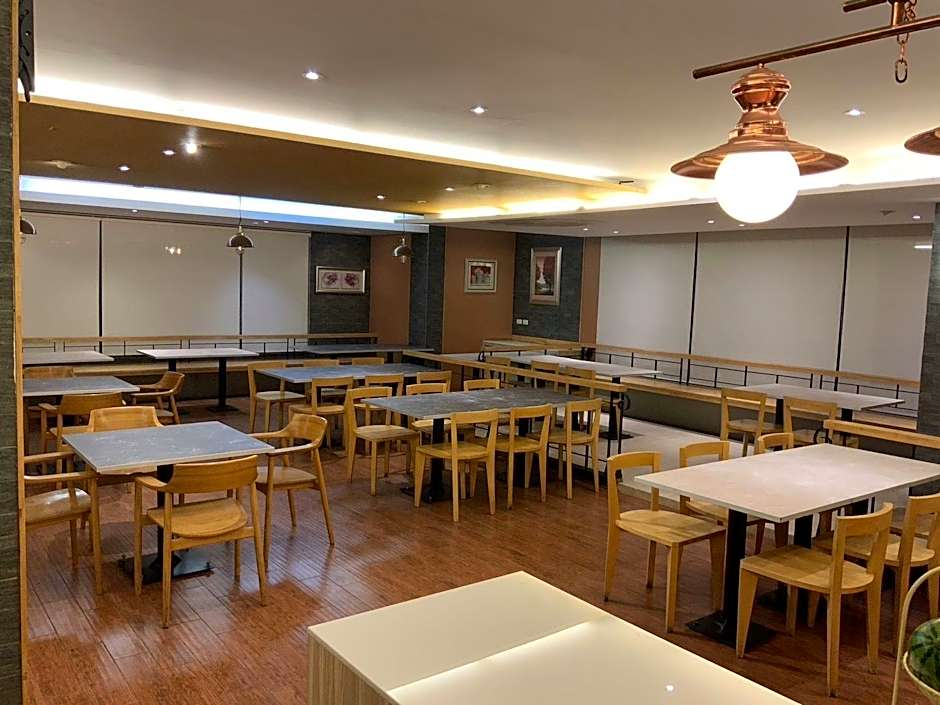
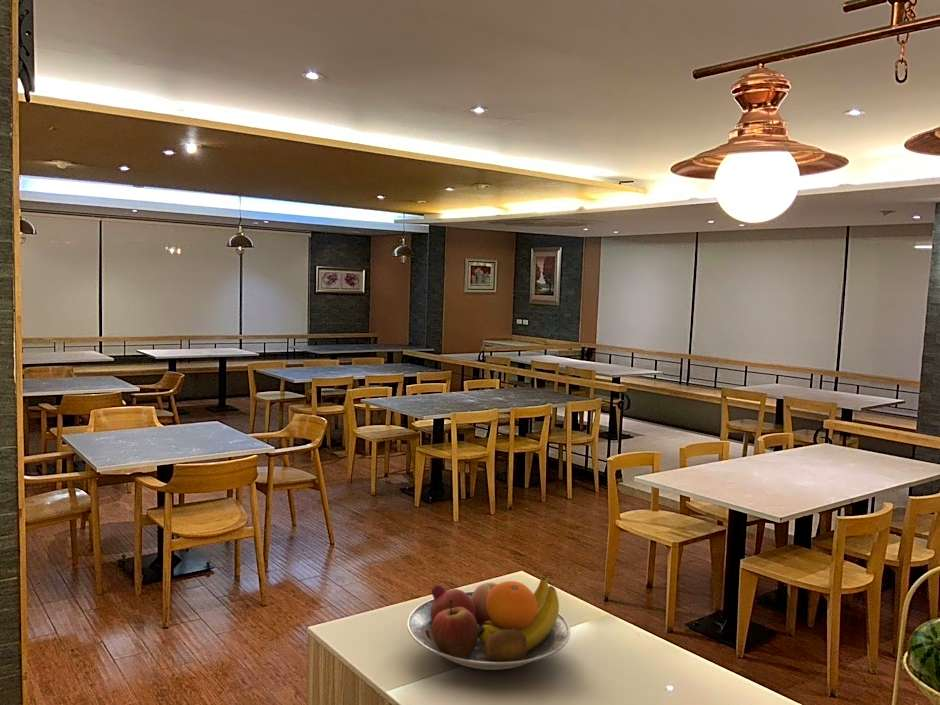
+ fruit bowl (488, 616)
